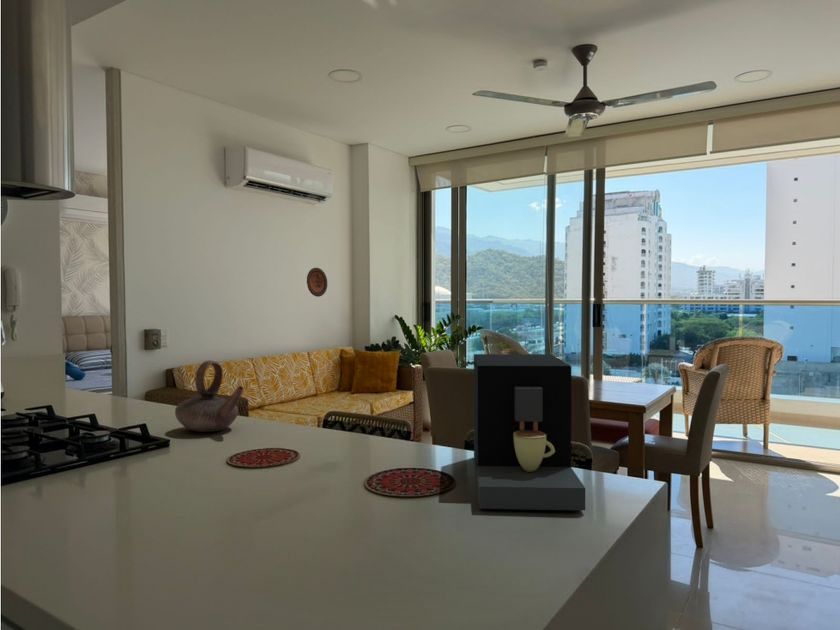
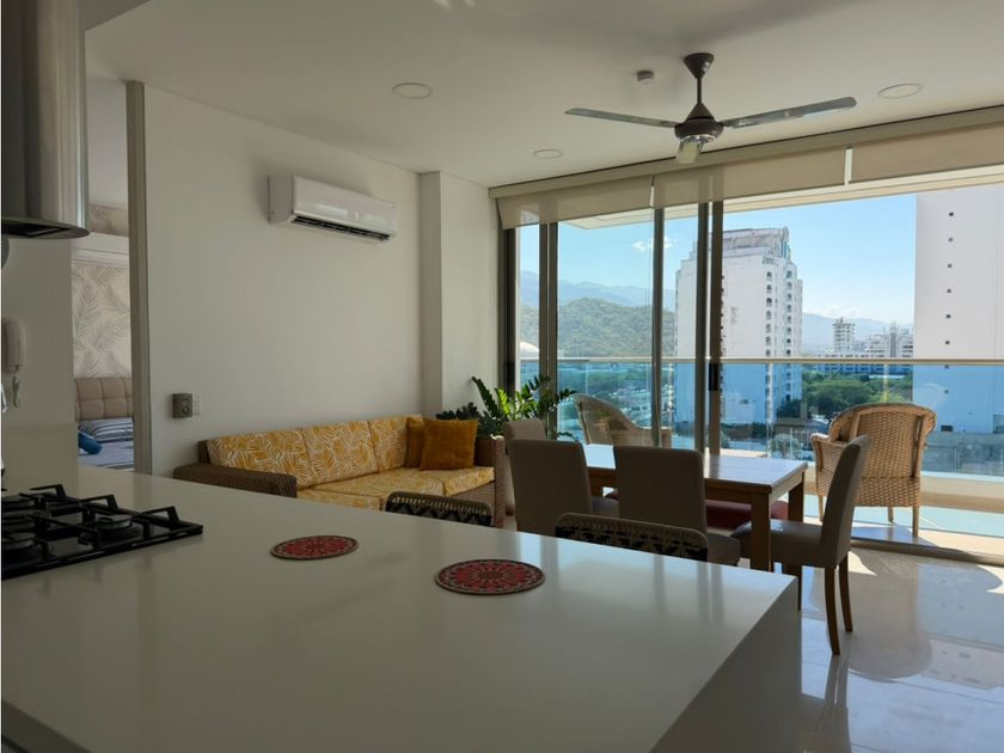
- teapot (214, 395)
- coffee maker (520, 421)
- decorative plate (316, 282)
